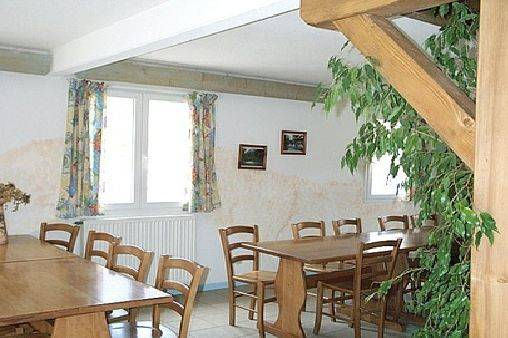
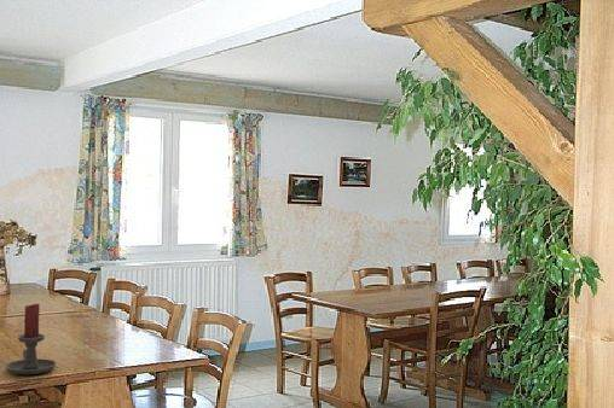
+ candle holder (30, 336)
